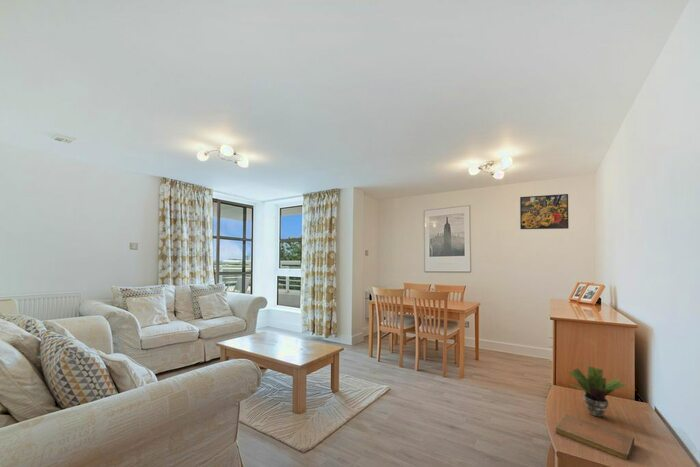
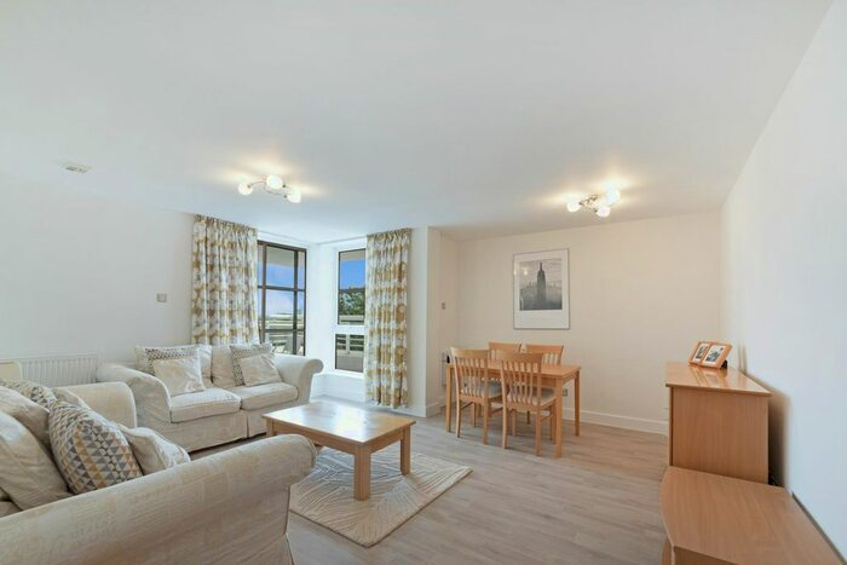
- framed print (543, 212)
- potted plant (597, 392)
- notebook (593, 434)
